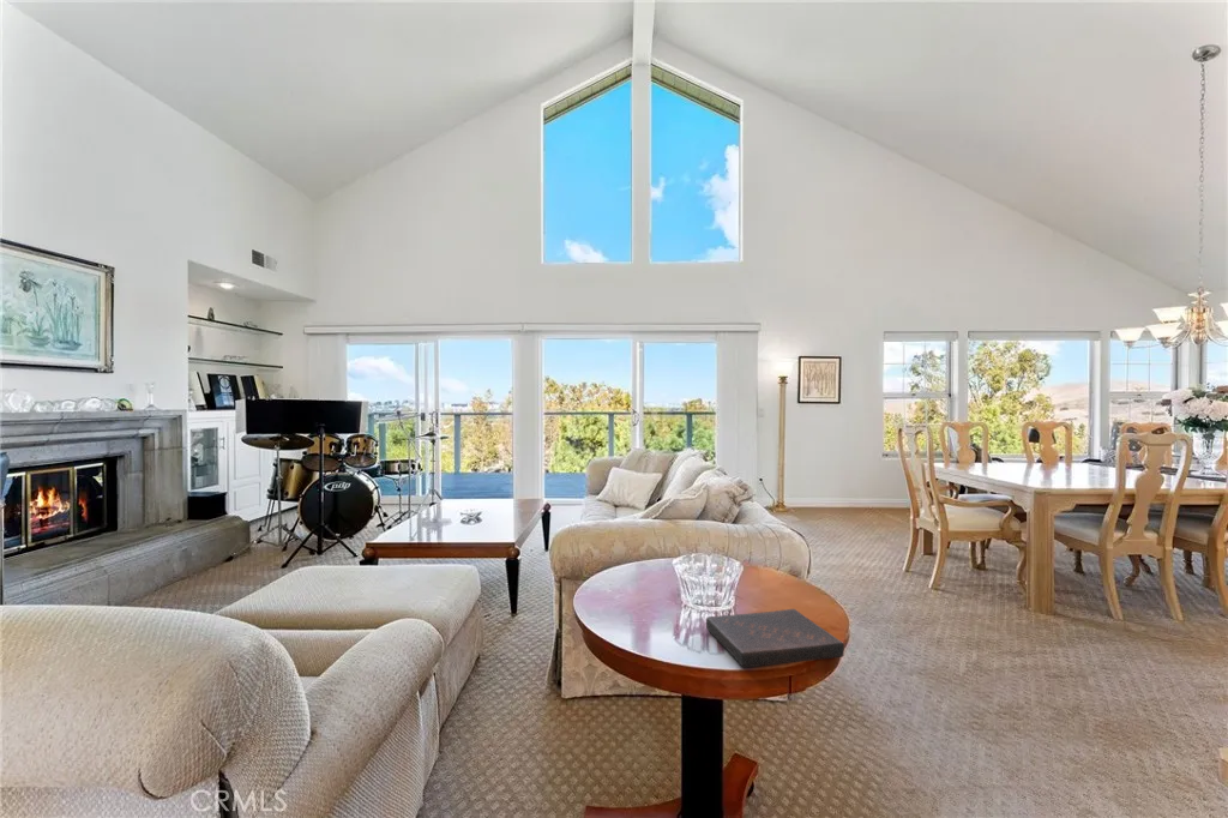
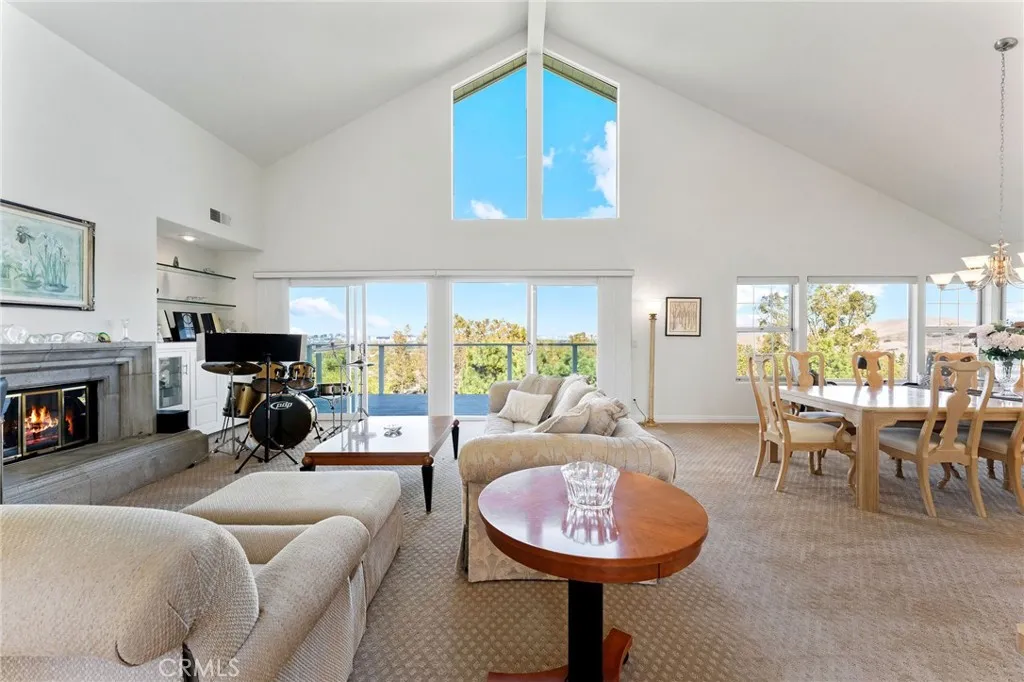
- book (771, 636)
